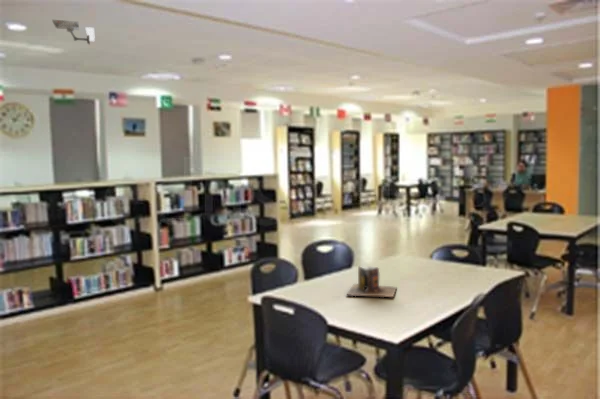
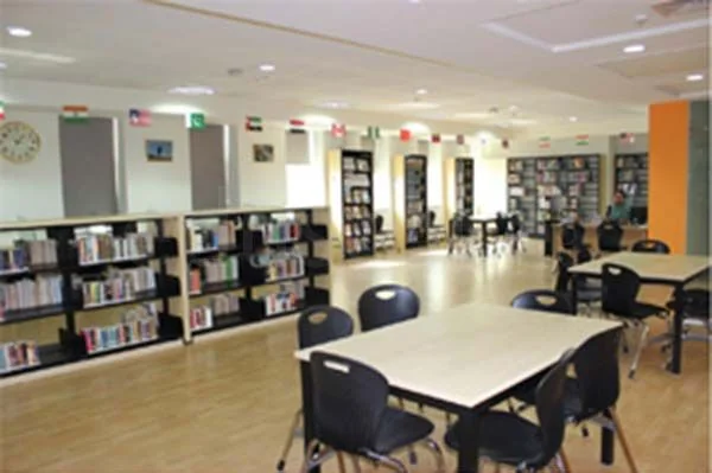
- books (372, 279)
- security camera (73, 34)
